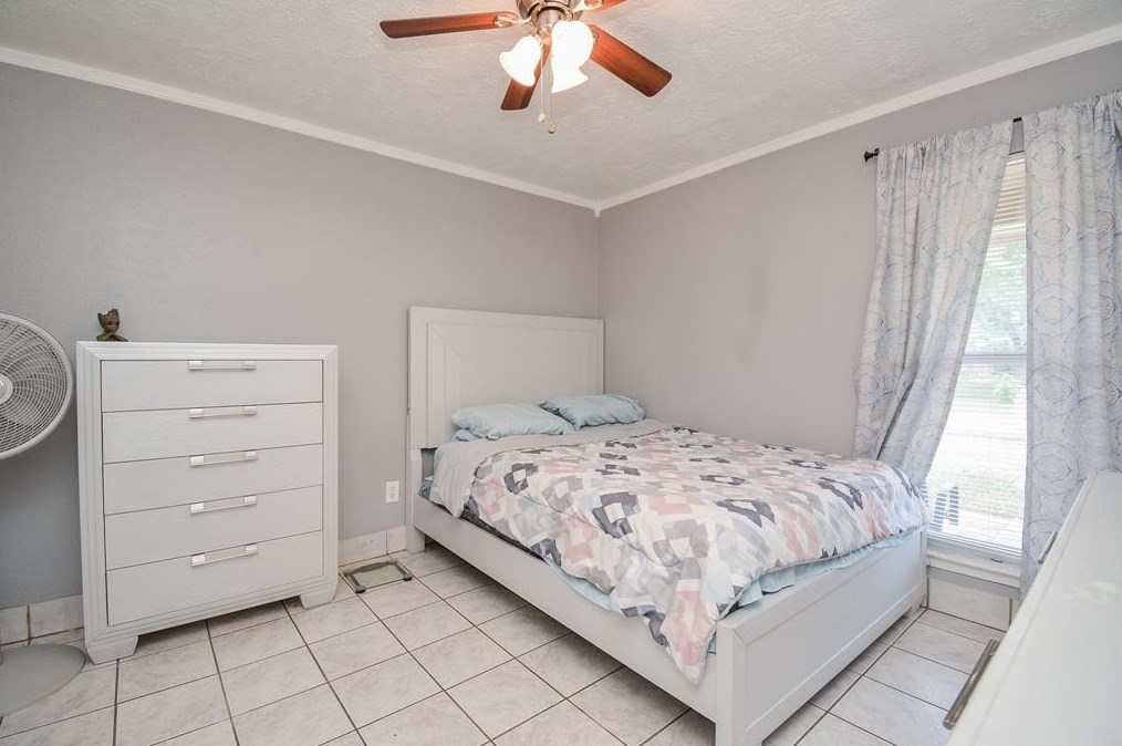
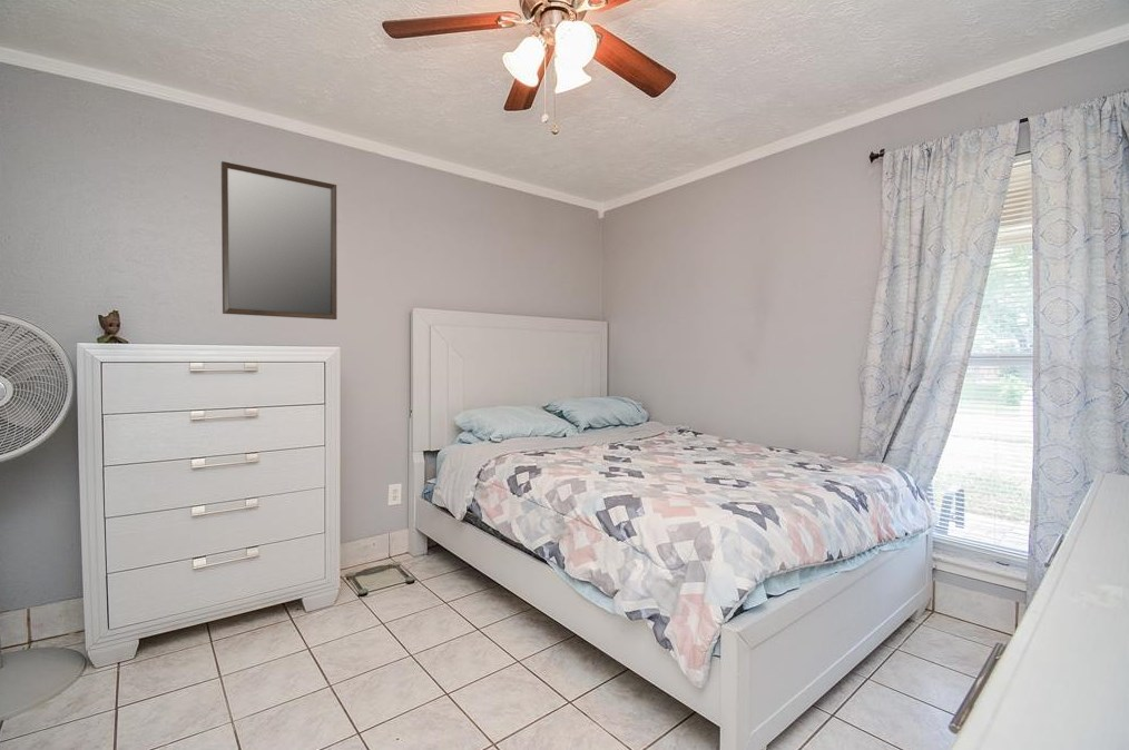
+ home mirror (282, 246)
